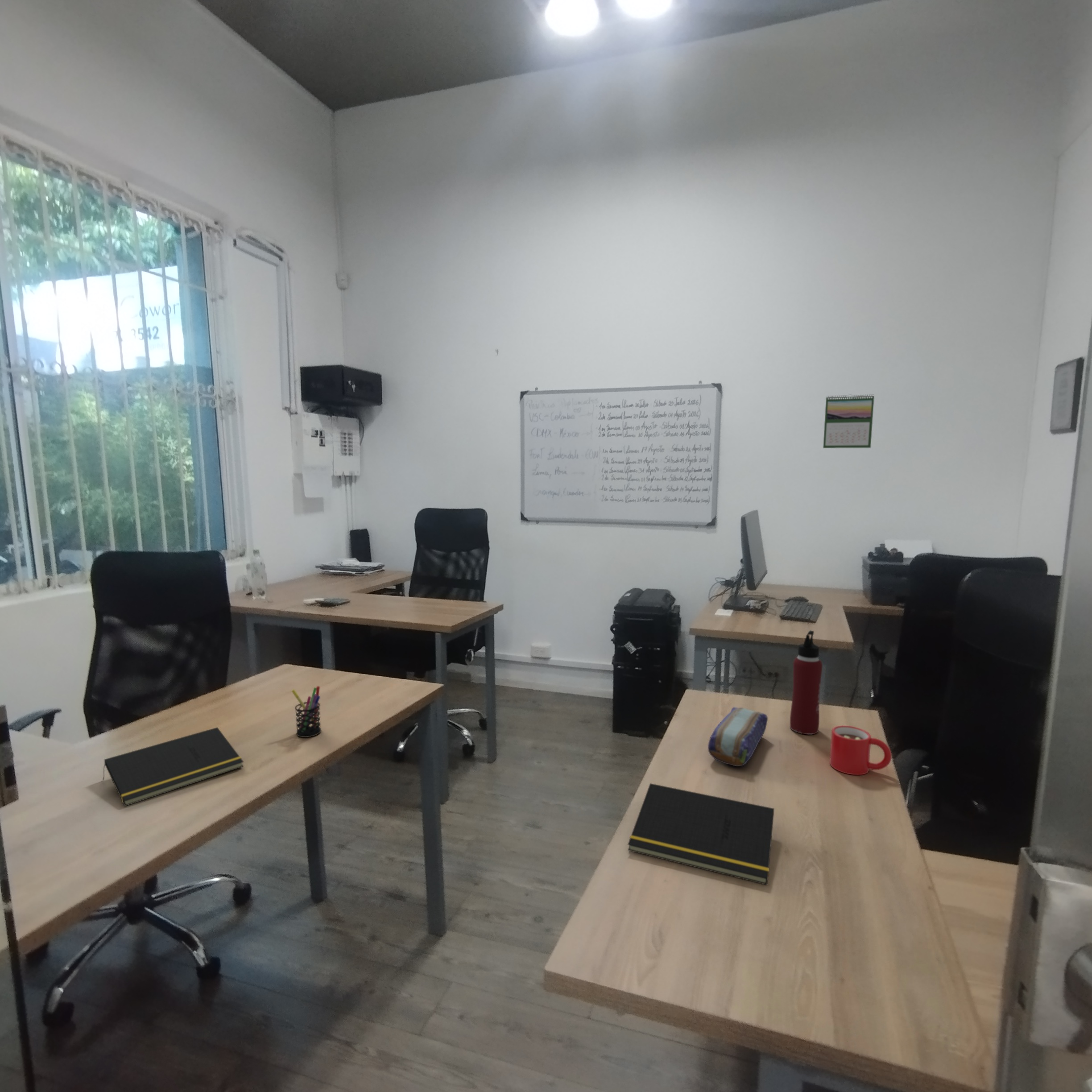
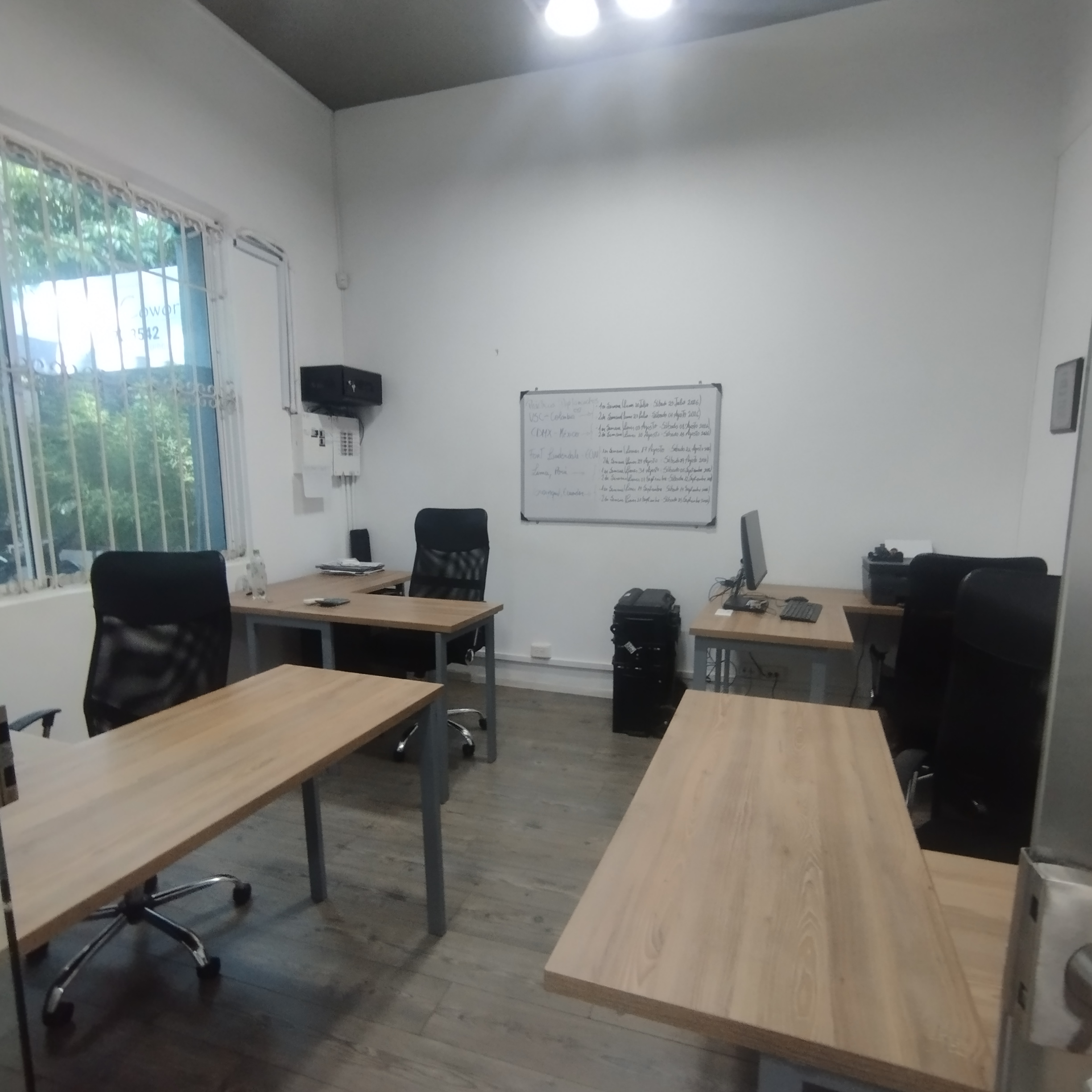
- calendar (848, 421)
- mug (860, 751)
- water bottle (807, 681)
- notepad (175, 763)
- pen holder (310, 708)
- pencil case (738, 734)
- notepad (703, 829)
